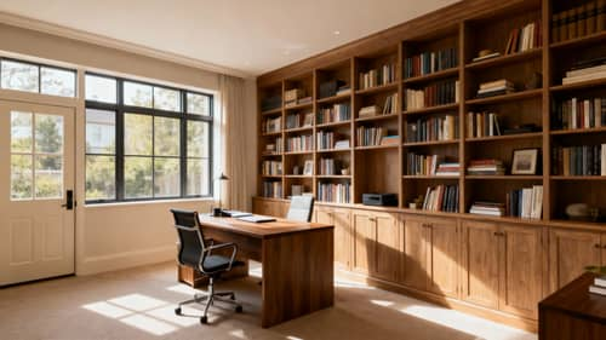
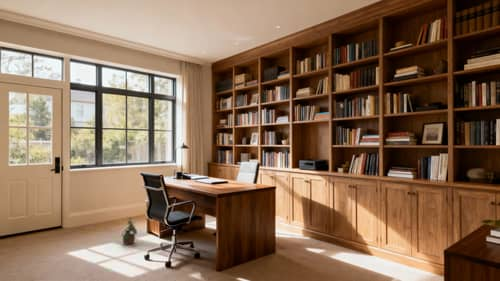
+ potted plant (129, 229)
